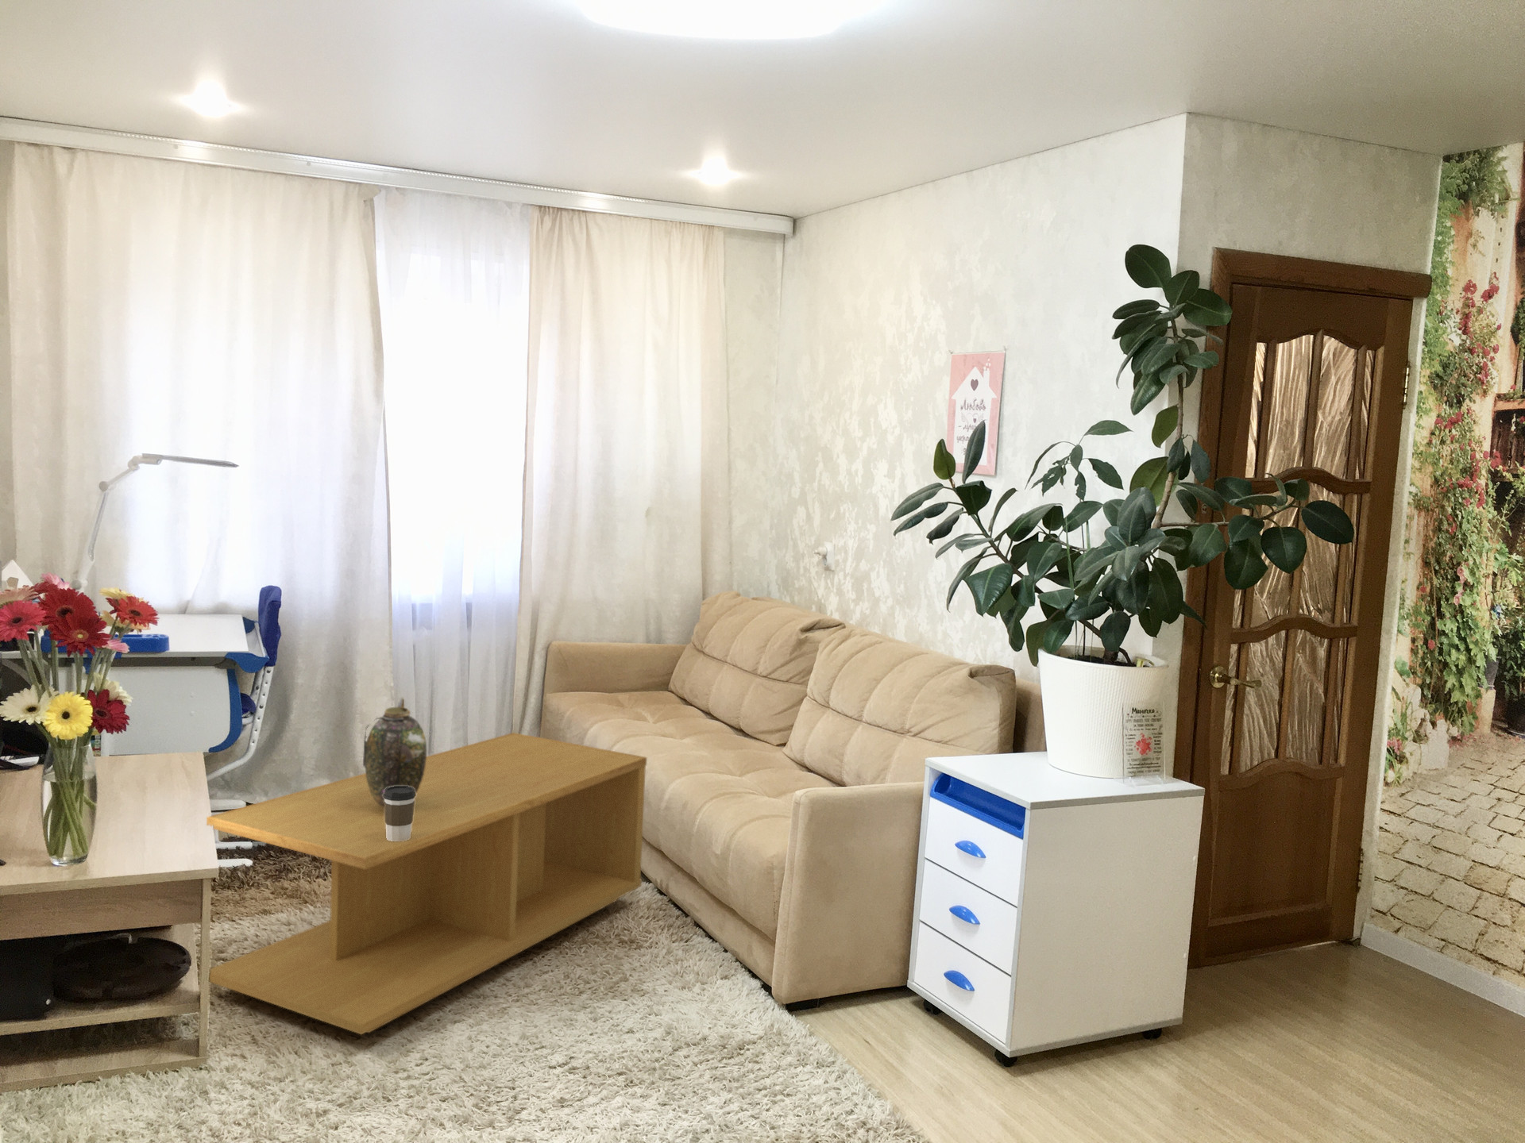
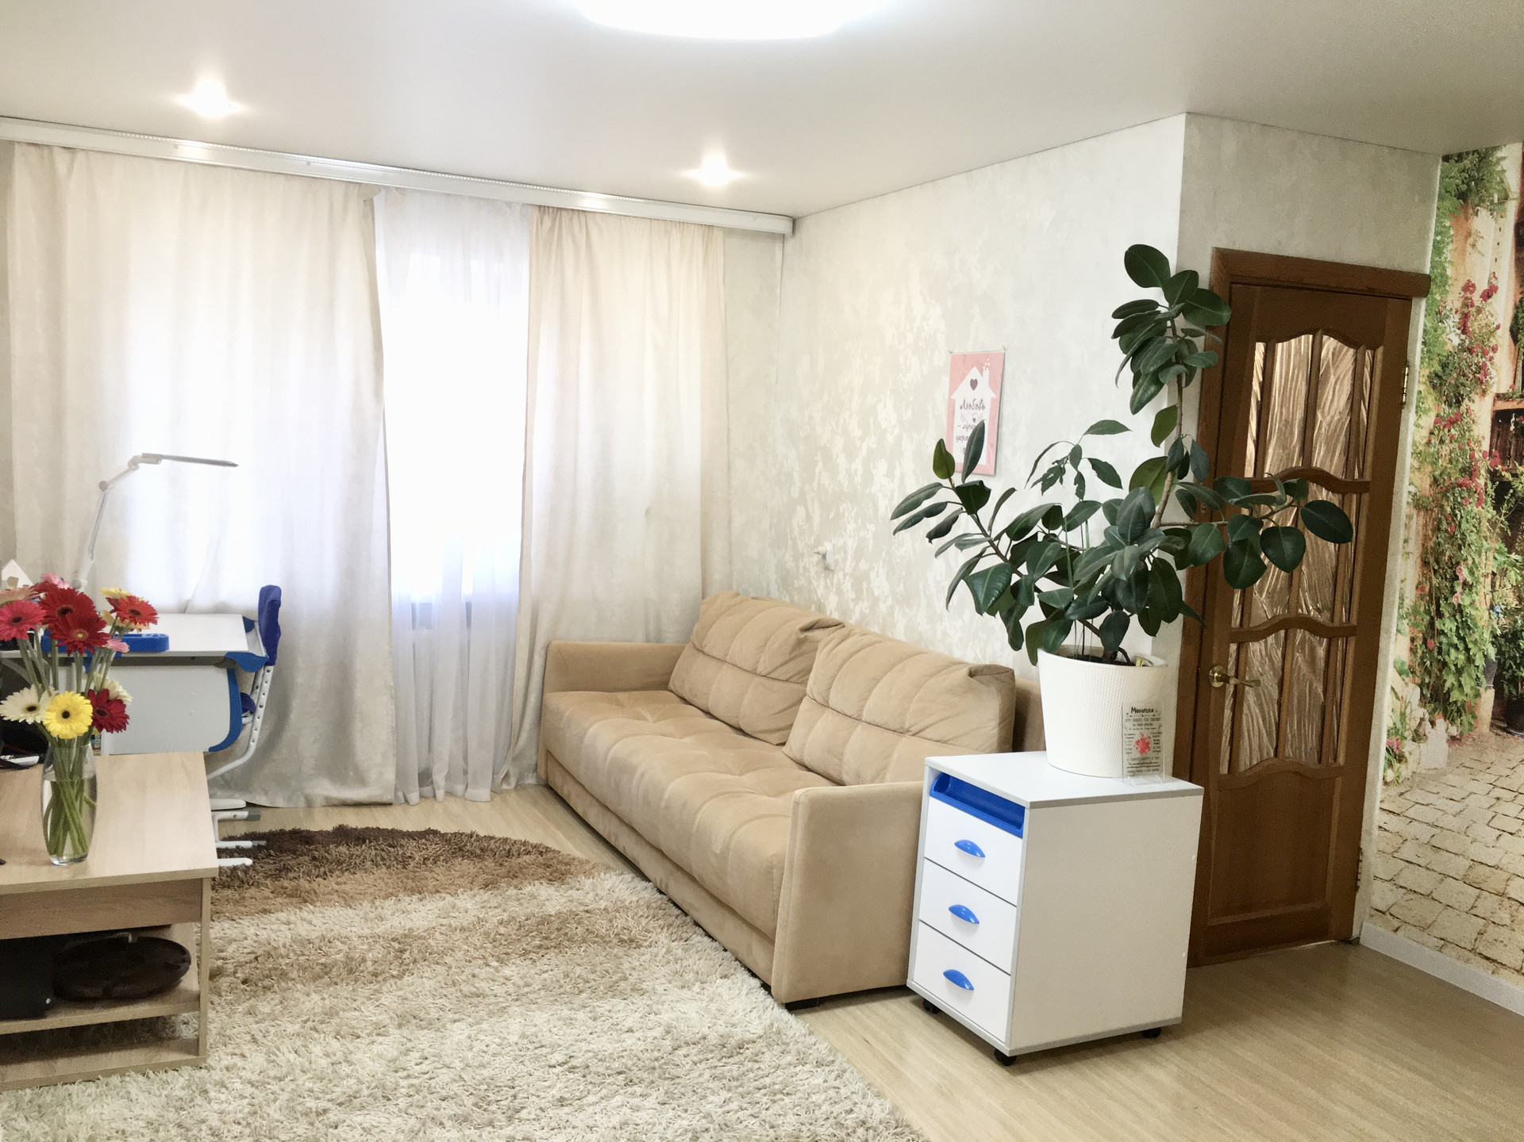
- coffee cup (399, 813)
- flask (396, 752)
- coffee table (450, 864)
